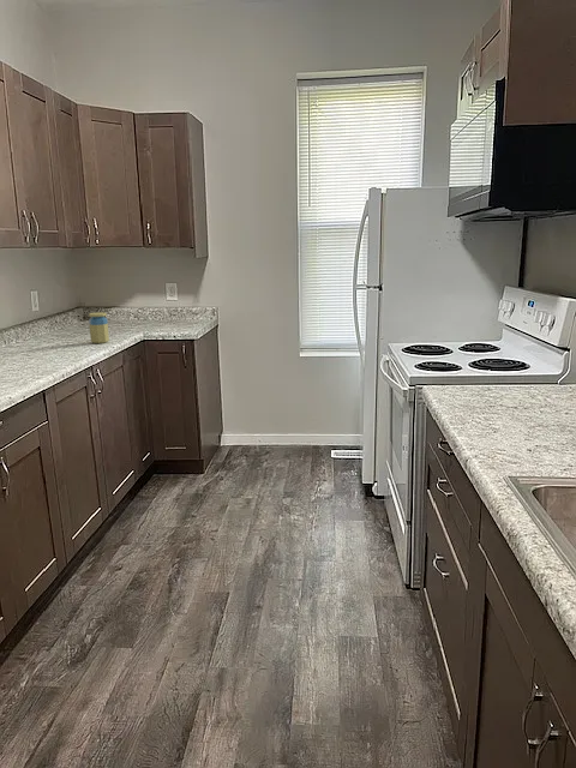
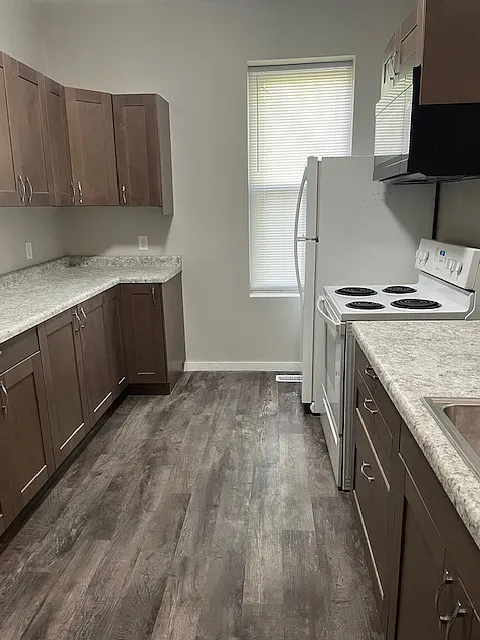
- jar (98, 328)
